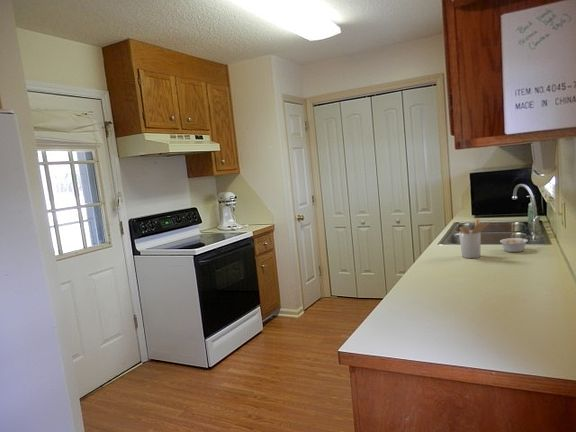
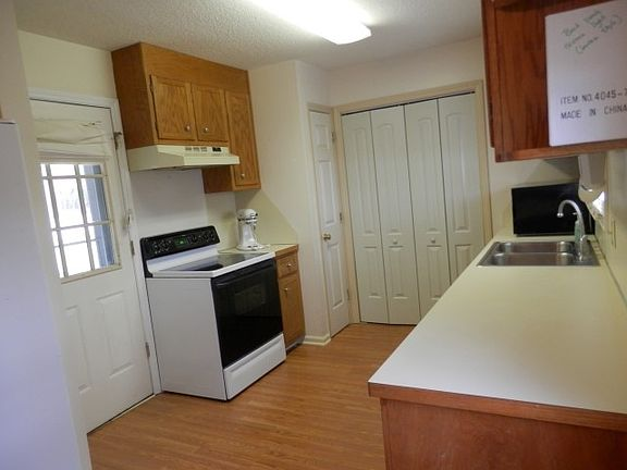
- utensil holder (474, 238)
- legume (514, 244)
